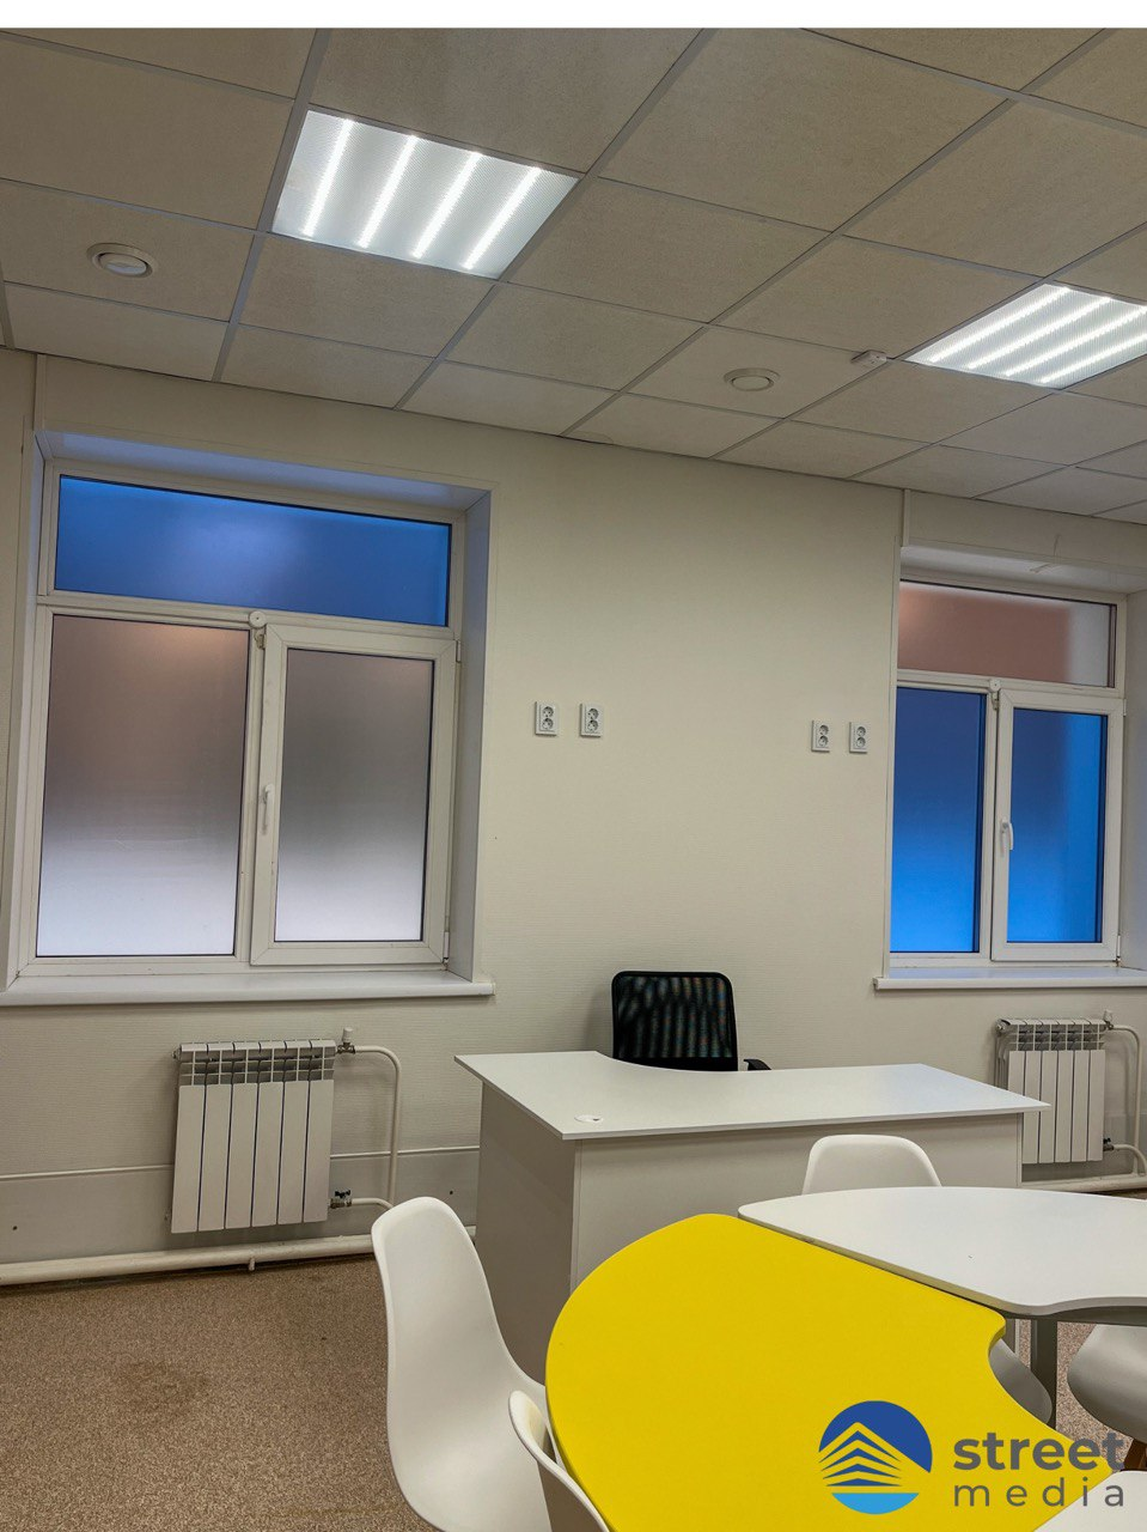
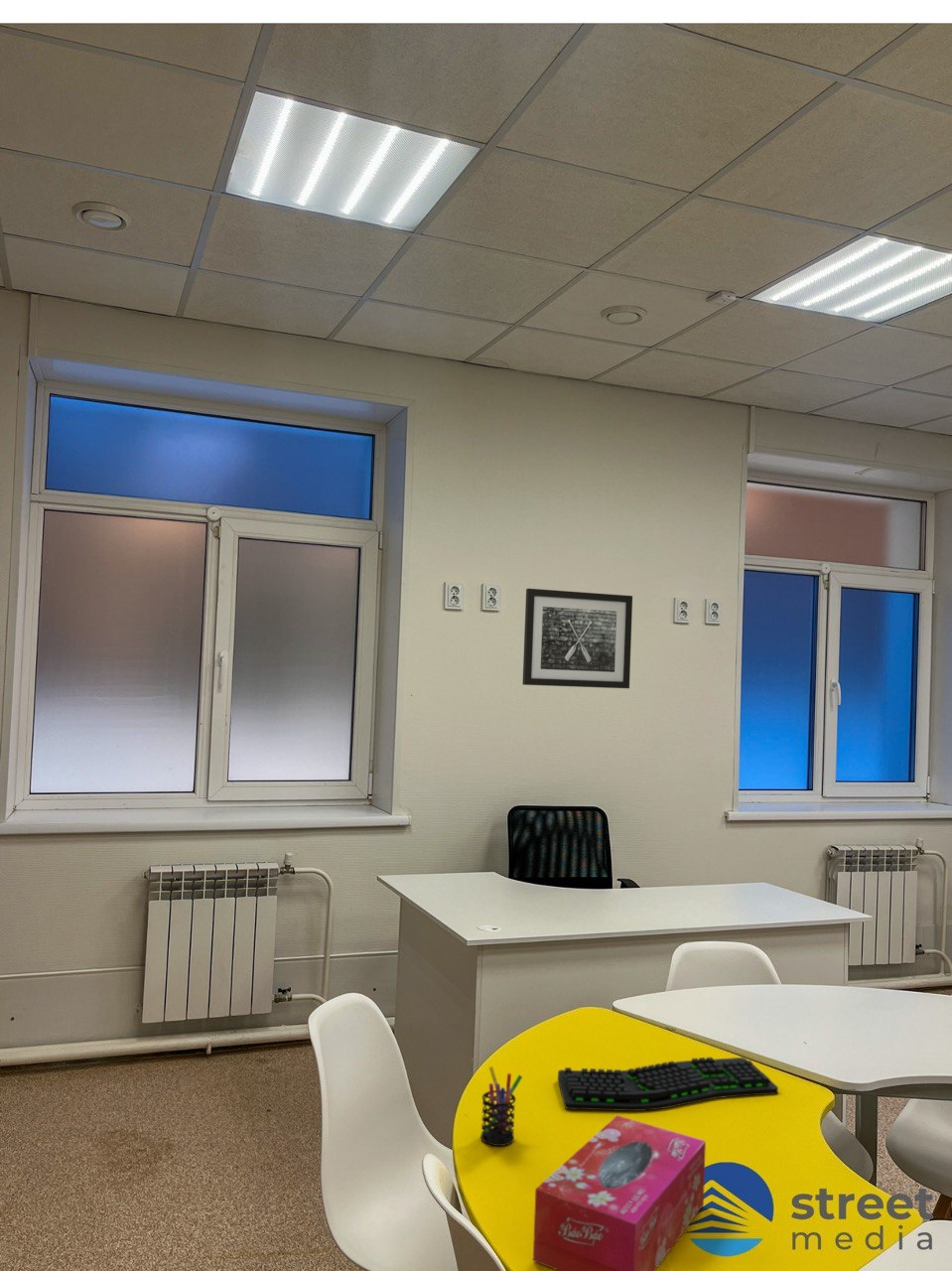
+ tissue box (623, 1197)
+ wall art (578, 638)
+ pen holder (502, 1102)
+ keyboard (663, 1080)
